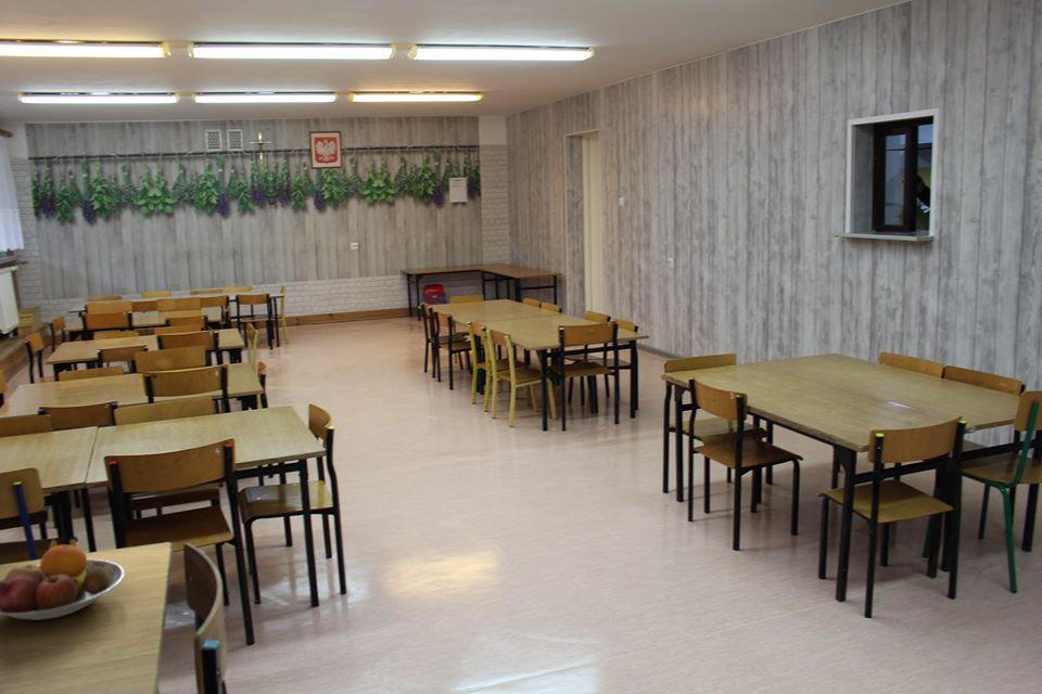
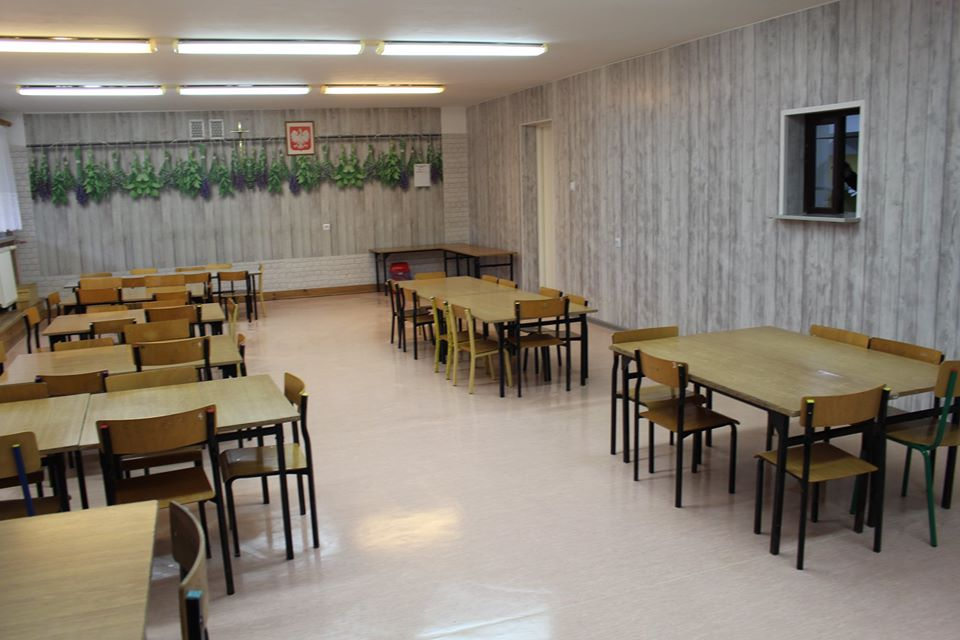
- fruit bowl (52, 579)
